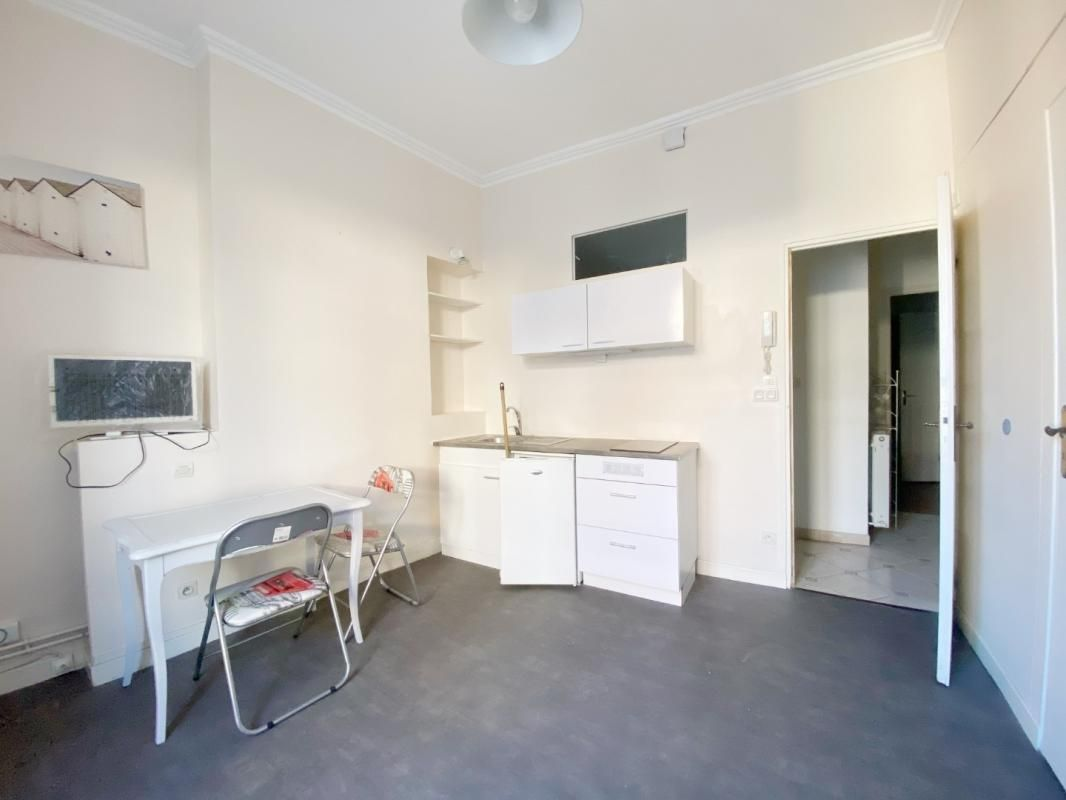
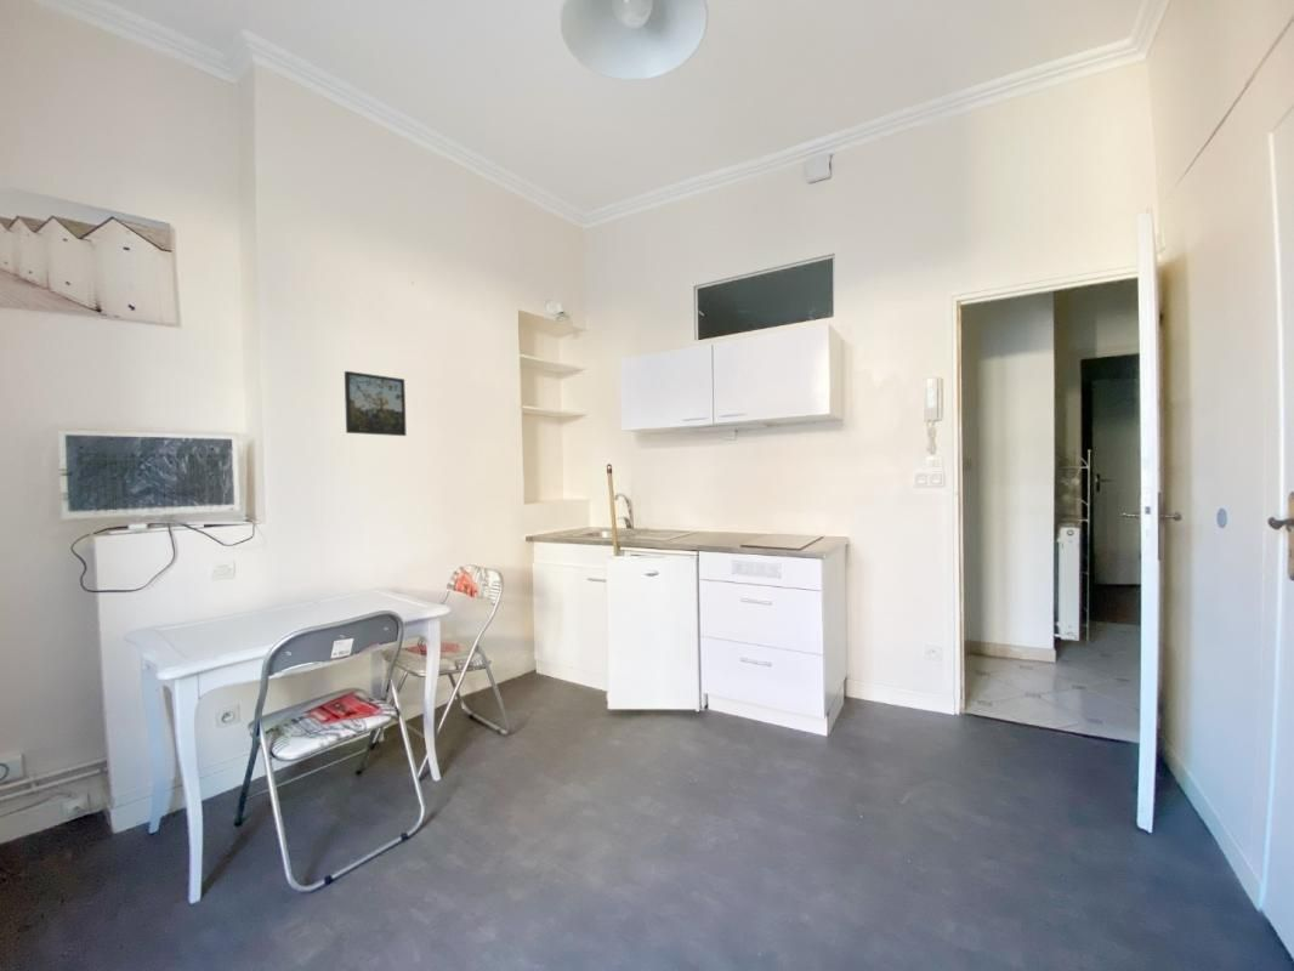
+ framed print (376, 404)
